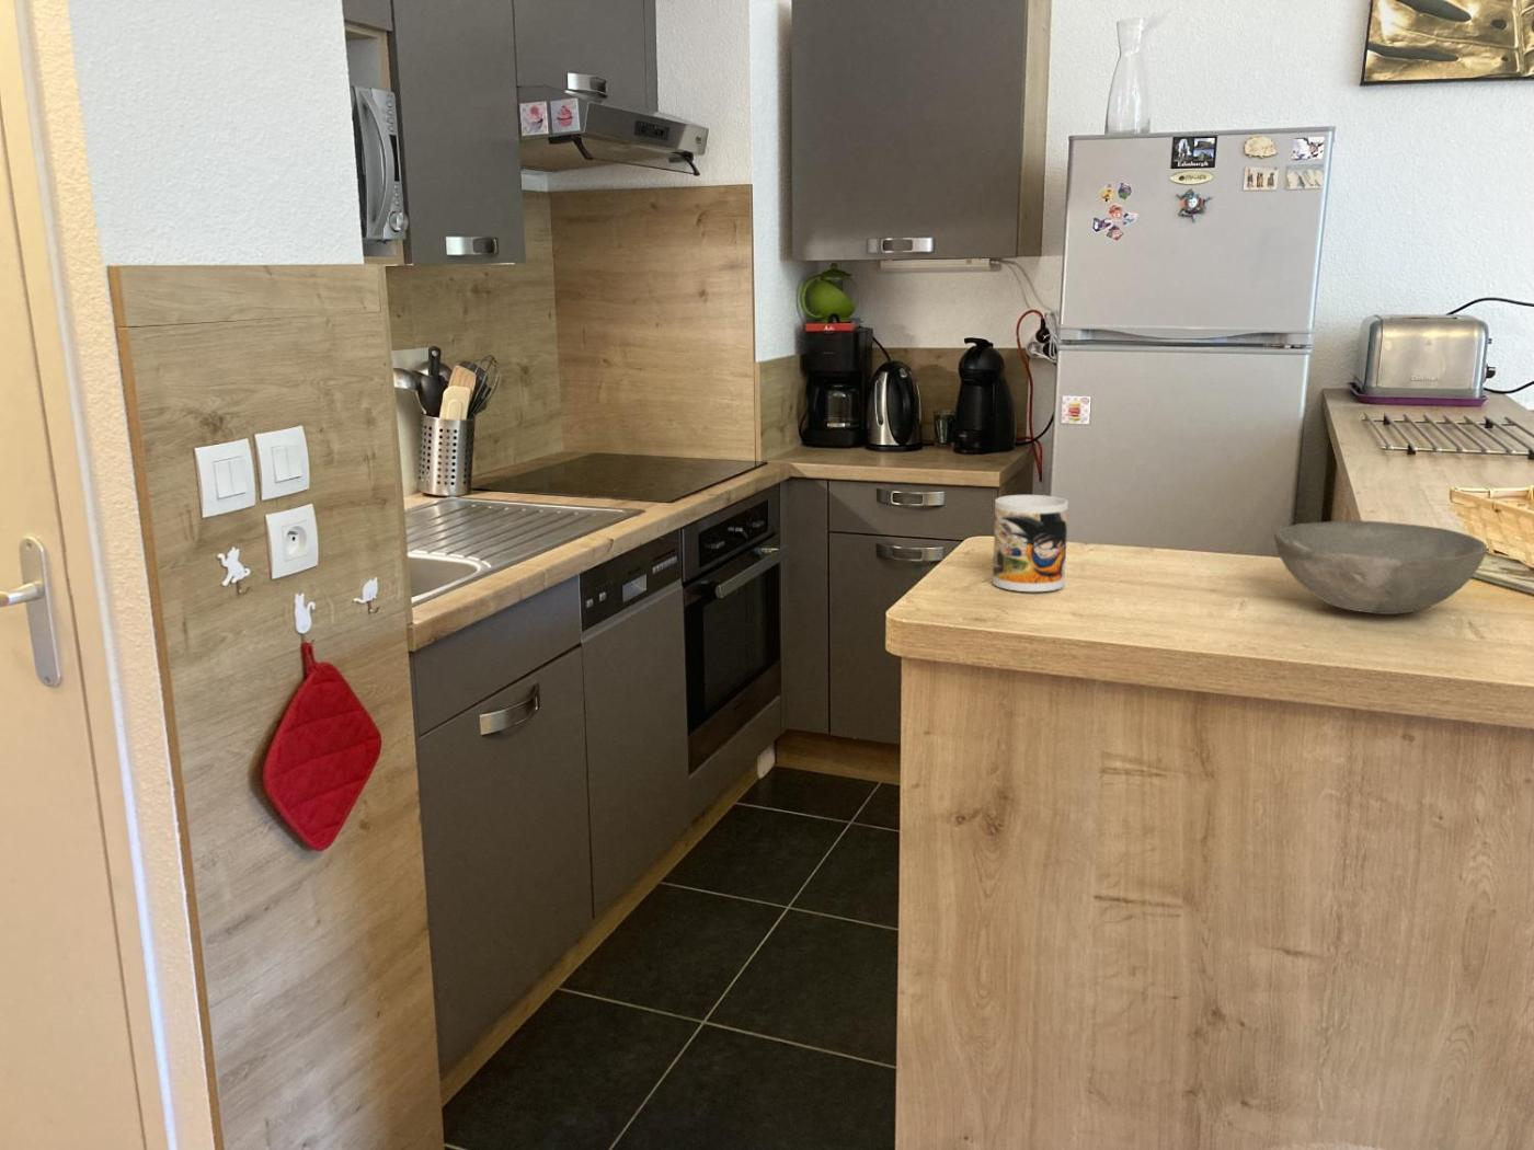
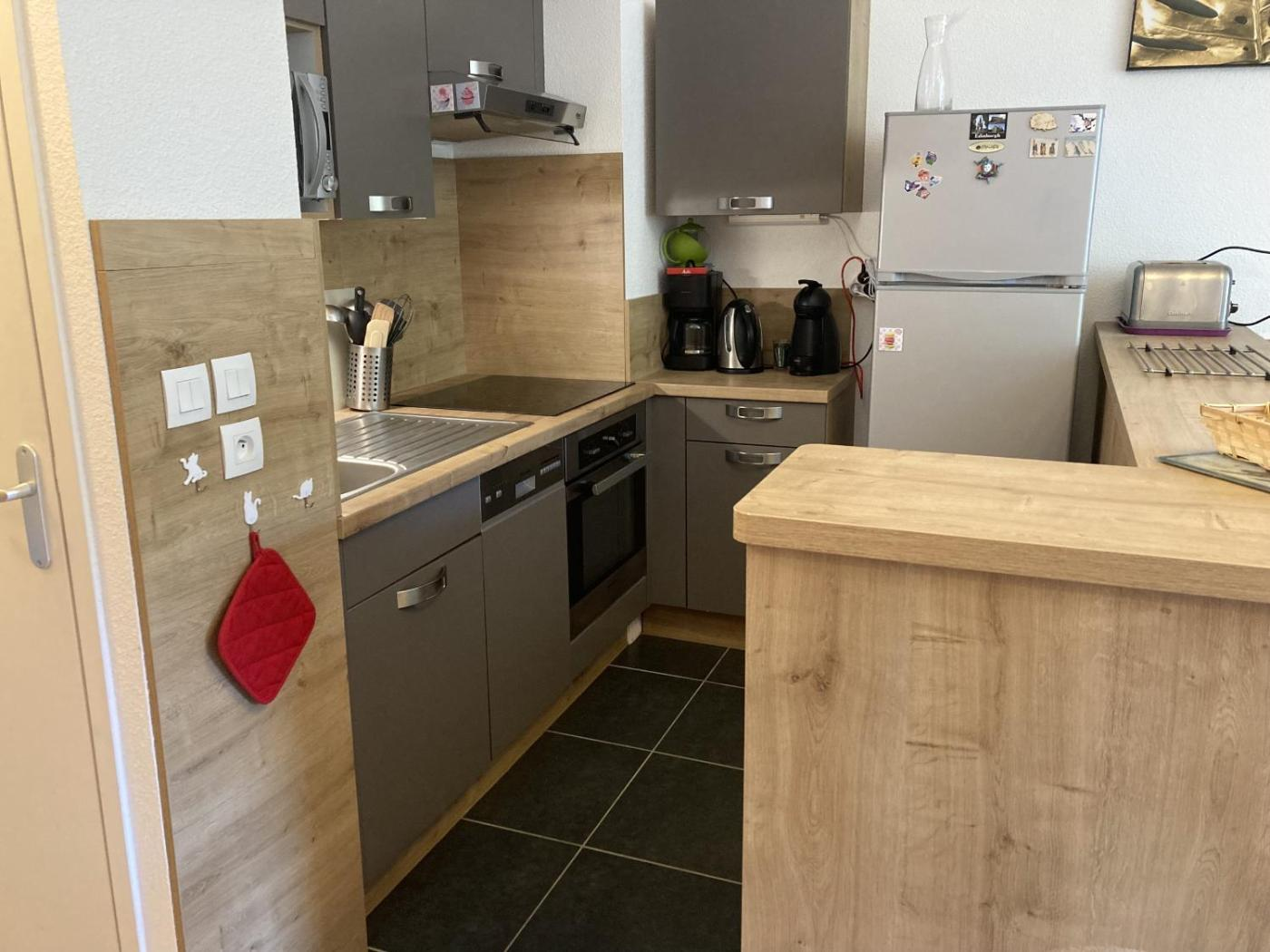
- bowl (1373, 571)
- mug (1022, 539)
